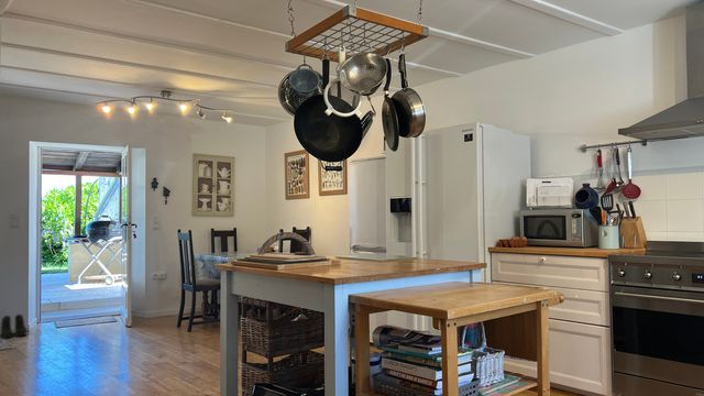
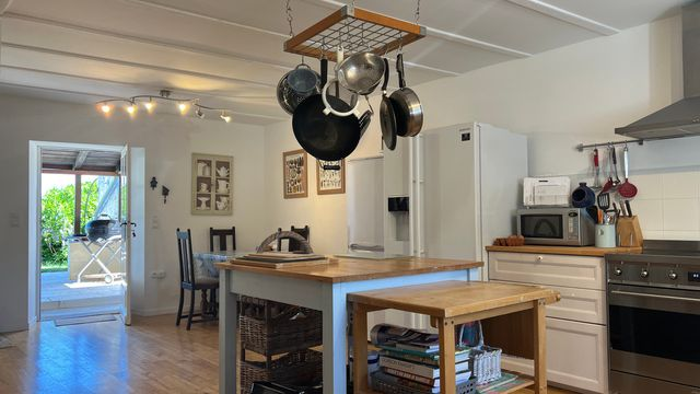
- boots (15, 324)
